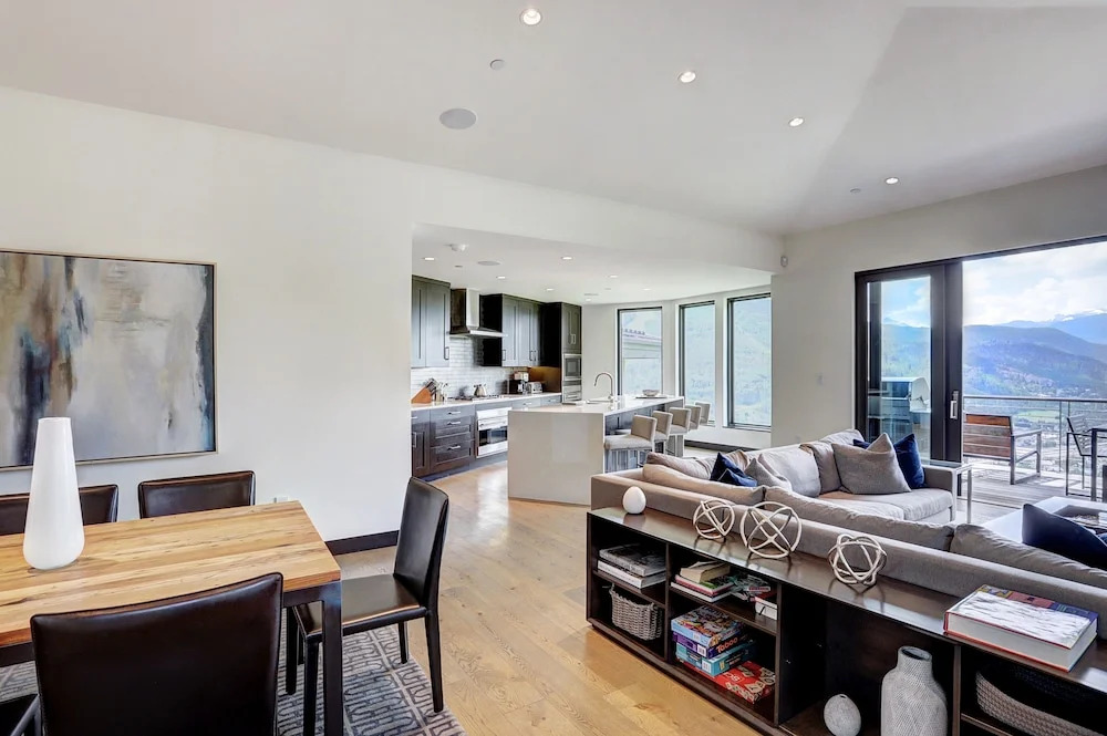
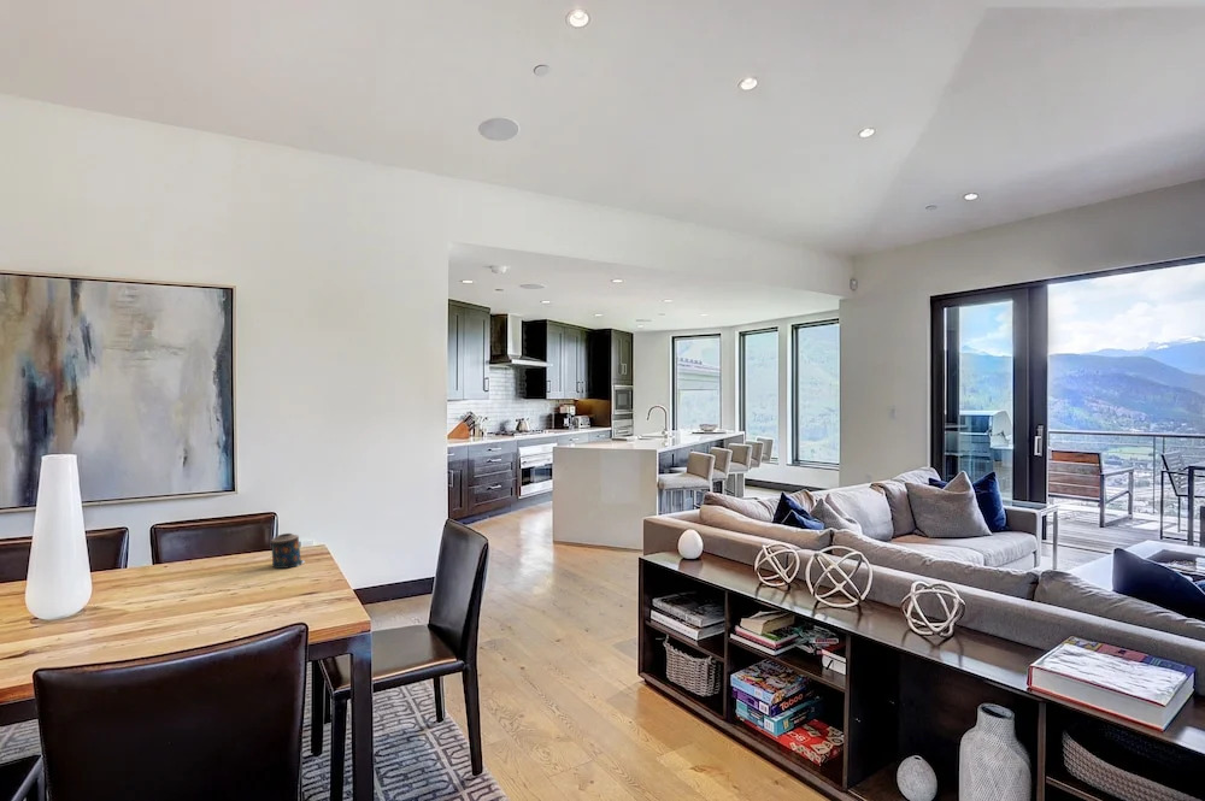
+ candle (287, 548)
